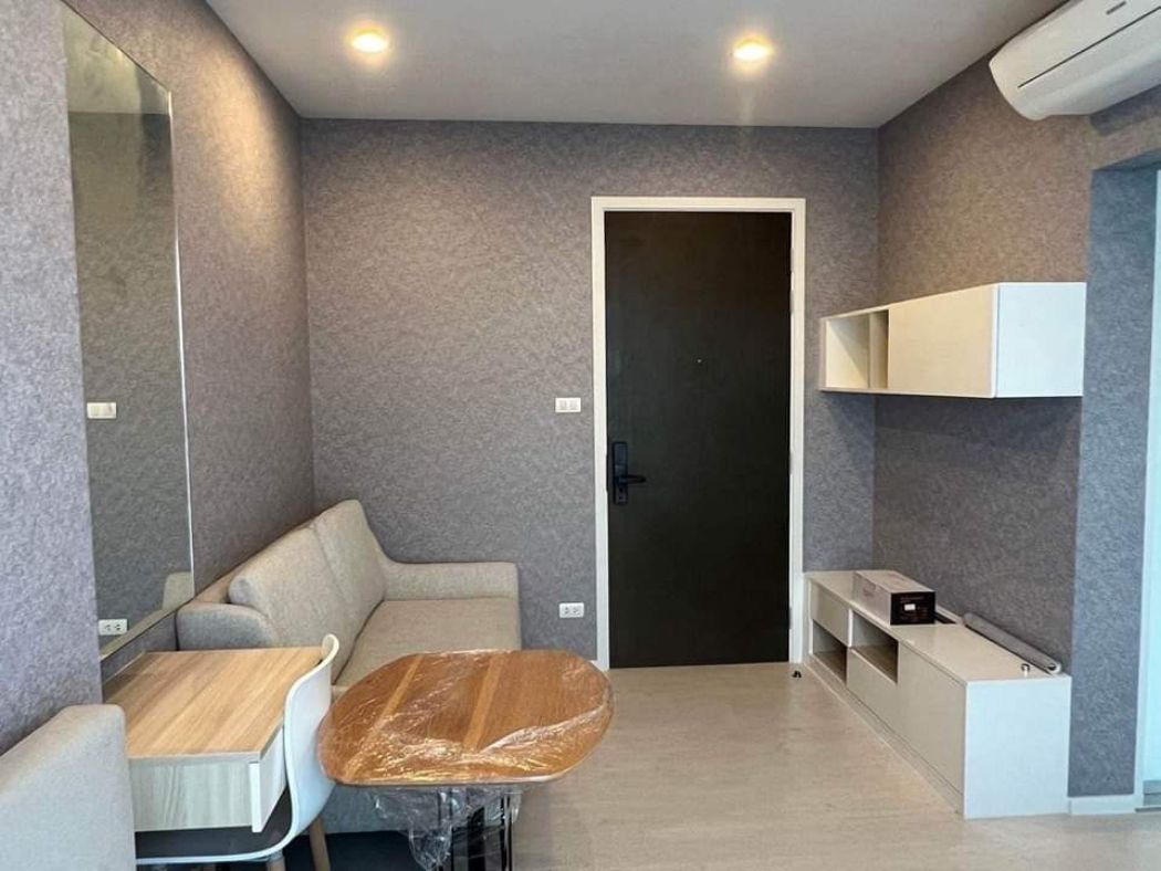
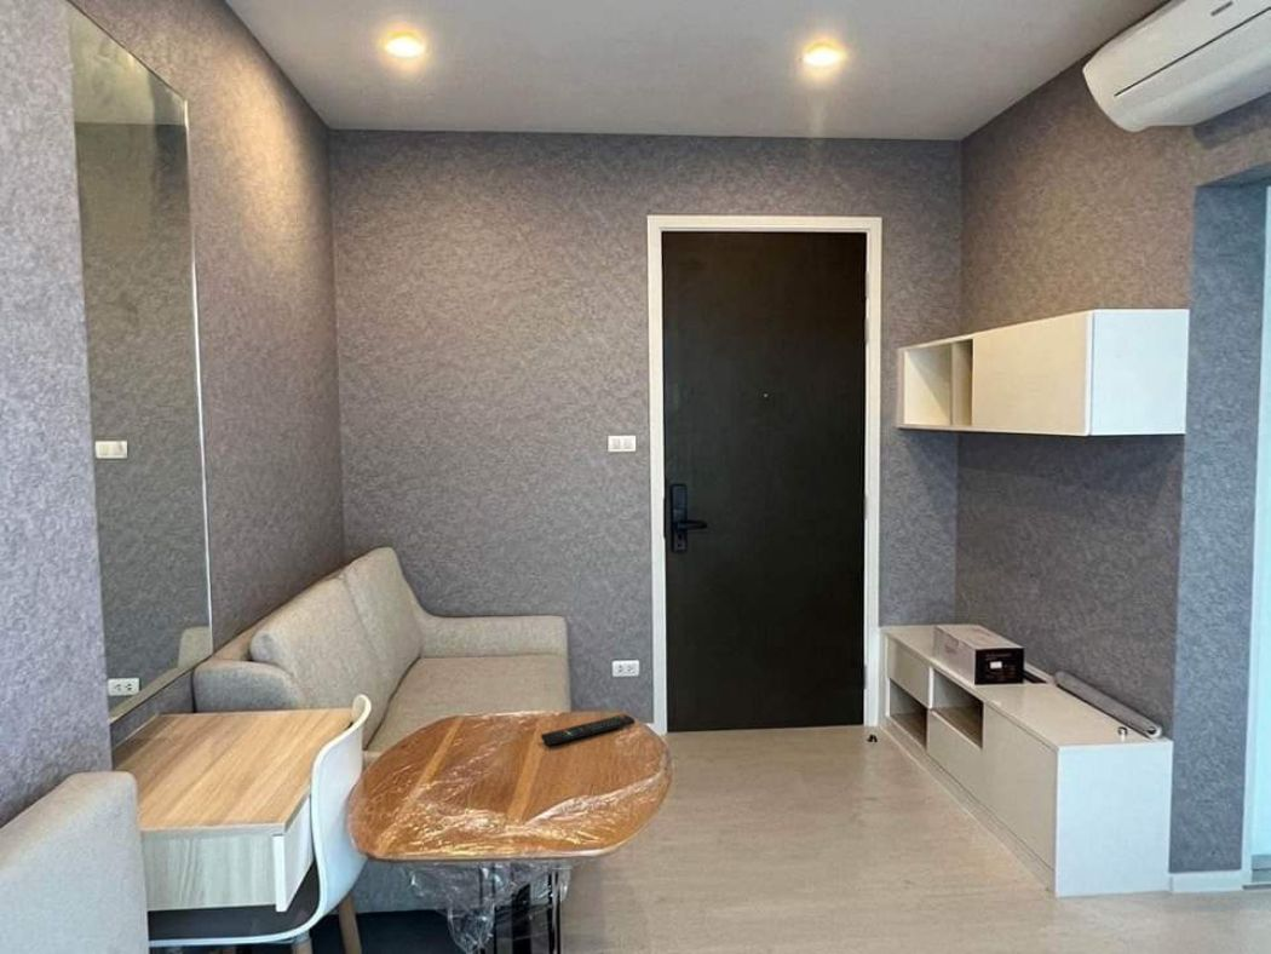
+ remote control (590, 729)
